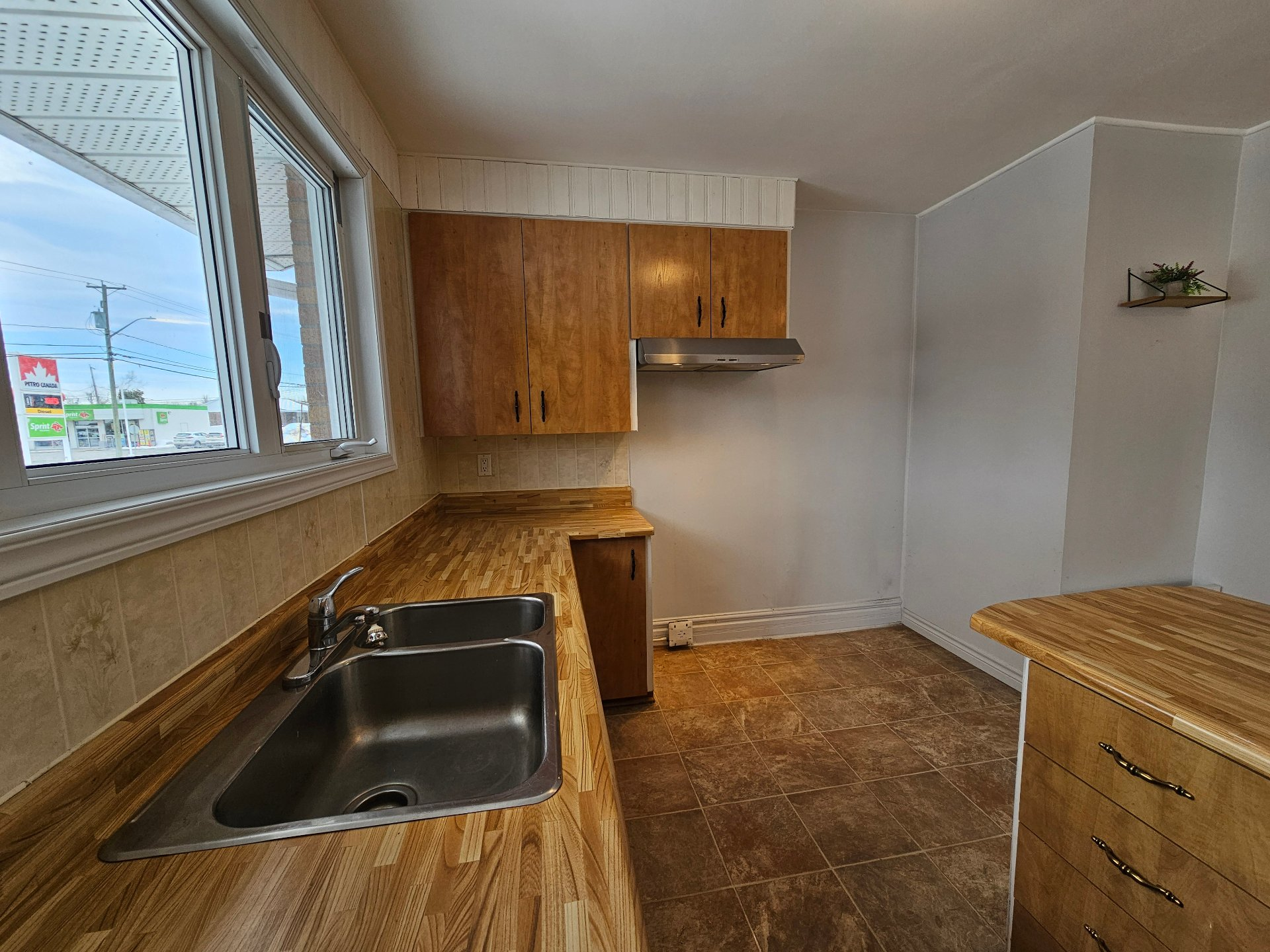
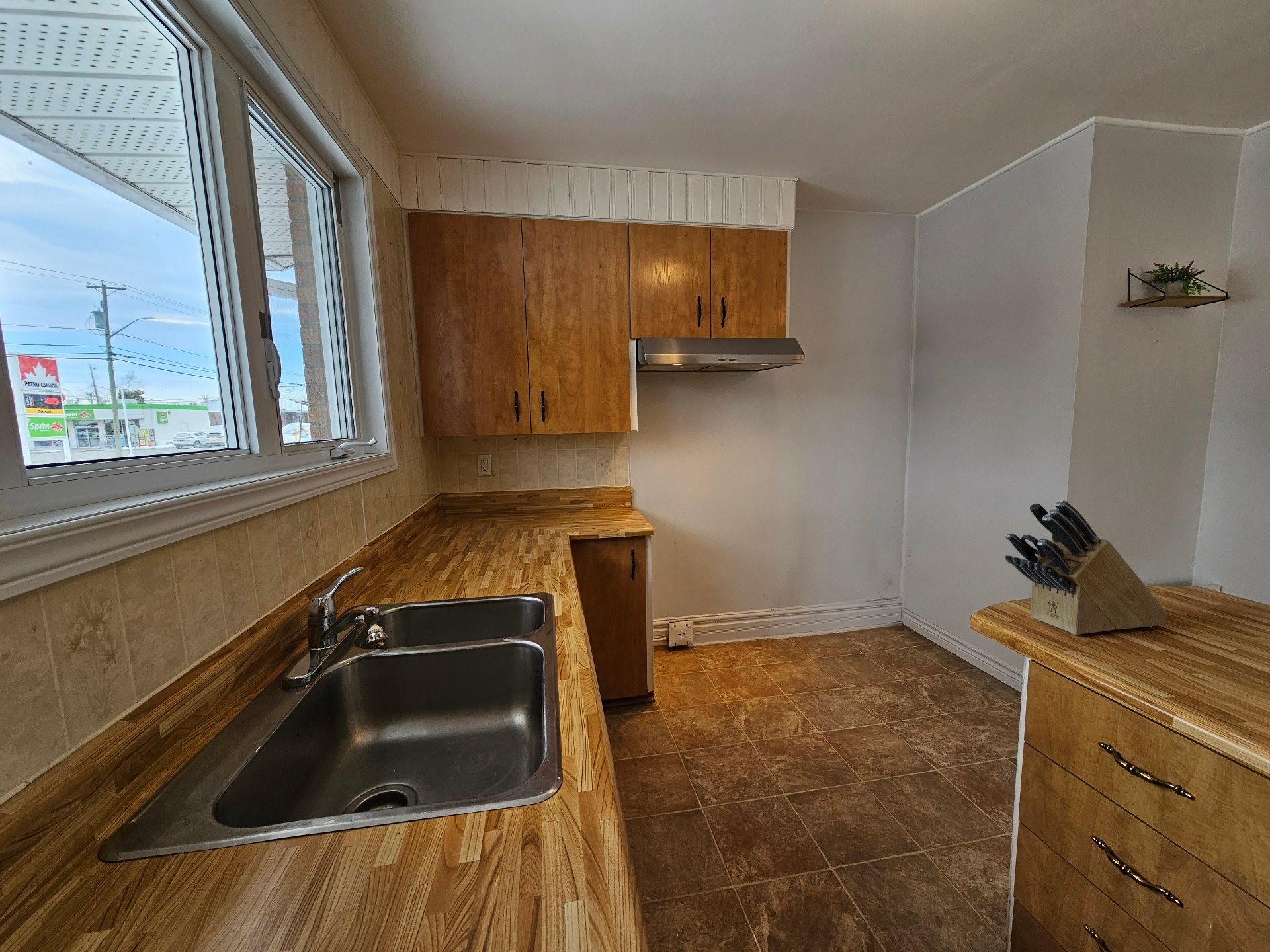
+ knife block (1085, 561)
